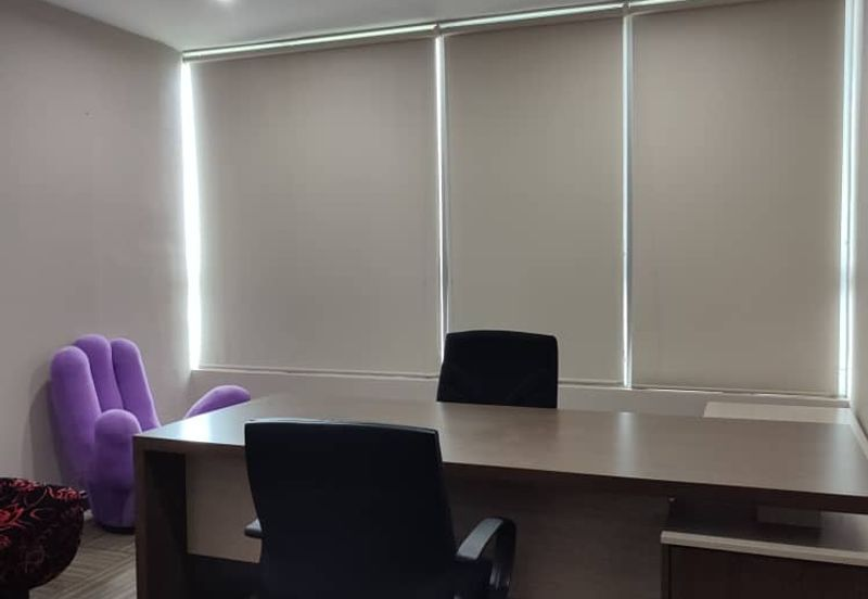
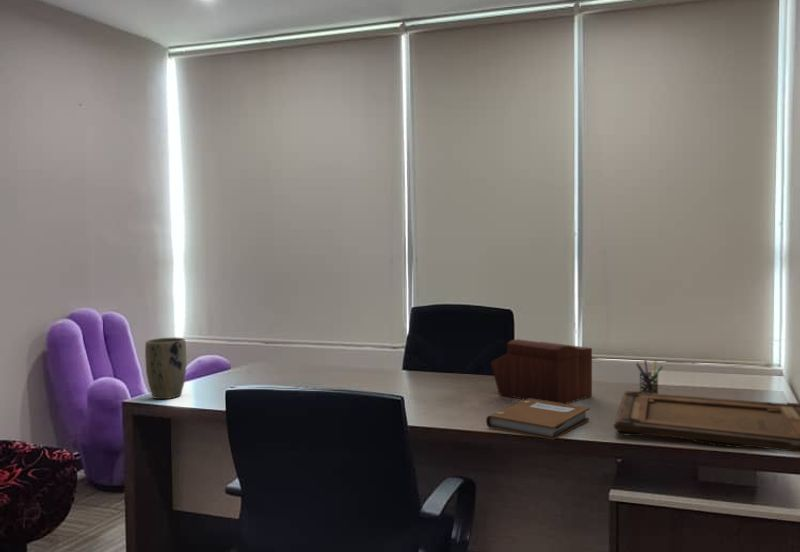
+ plant pot (166, 368)
+ picture frame (714, 418)
+ pen holder (651, 377)
+ notebook (539, 416)
+ sewing box (541, 366)
